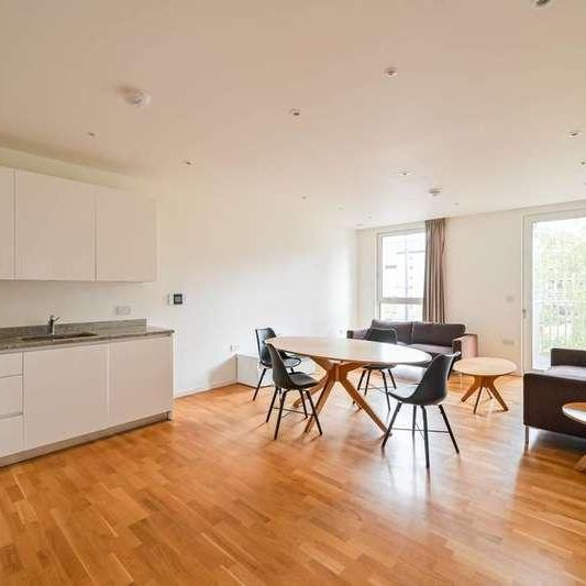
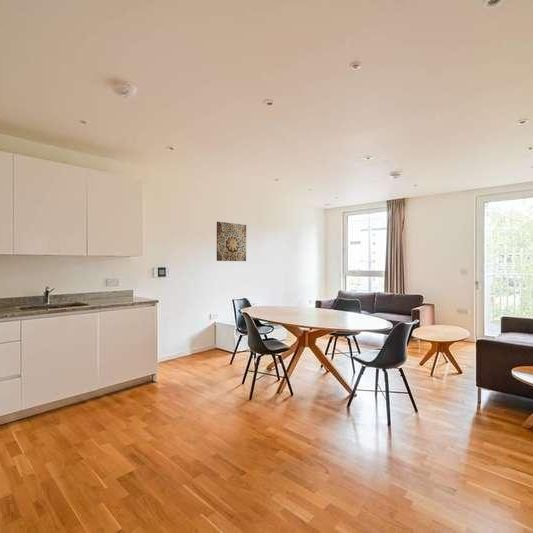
+ wall art (231, 242)
